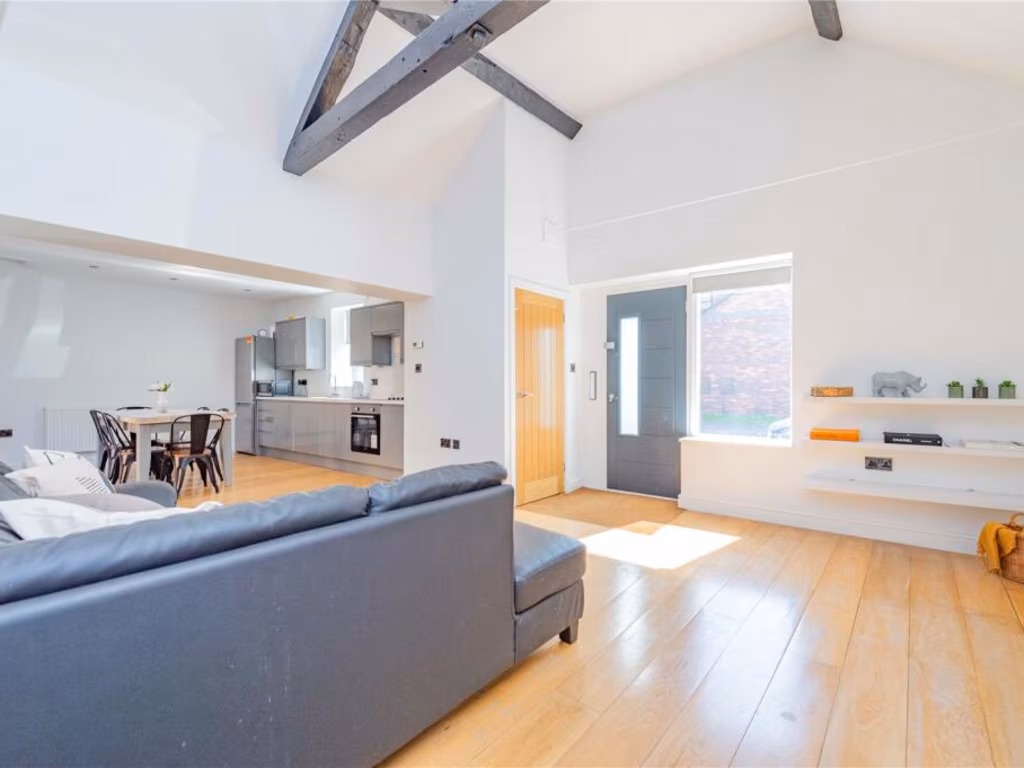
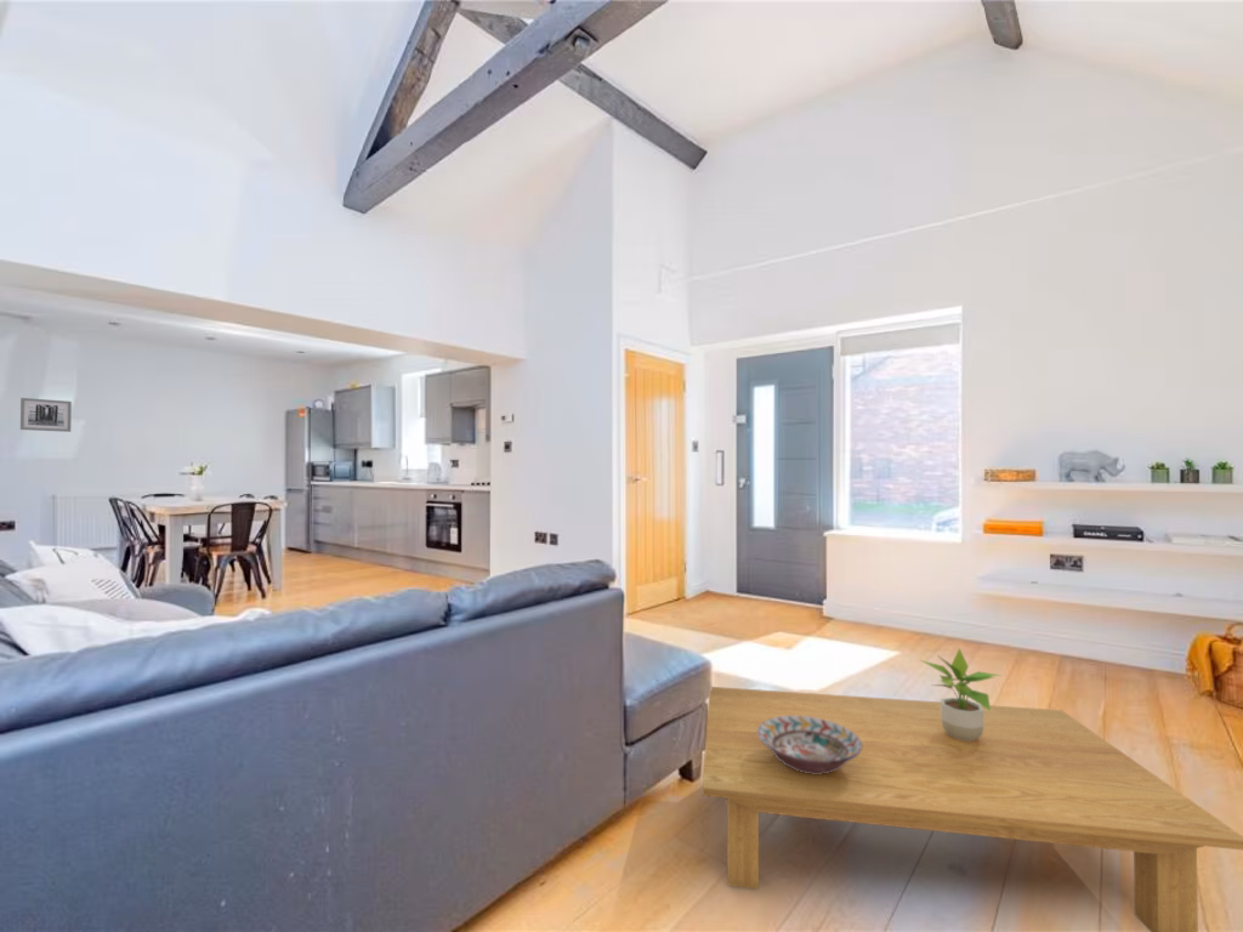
+ decorative bowl (808, 748)
+ coffee table (908, 790)
+ wall art (46, 415)
+ potted plant (959, 695)
